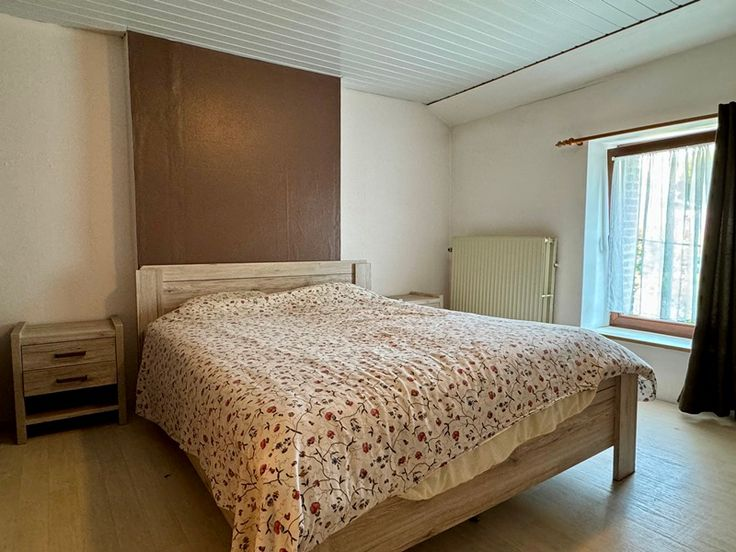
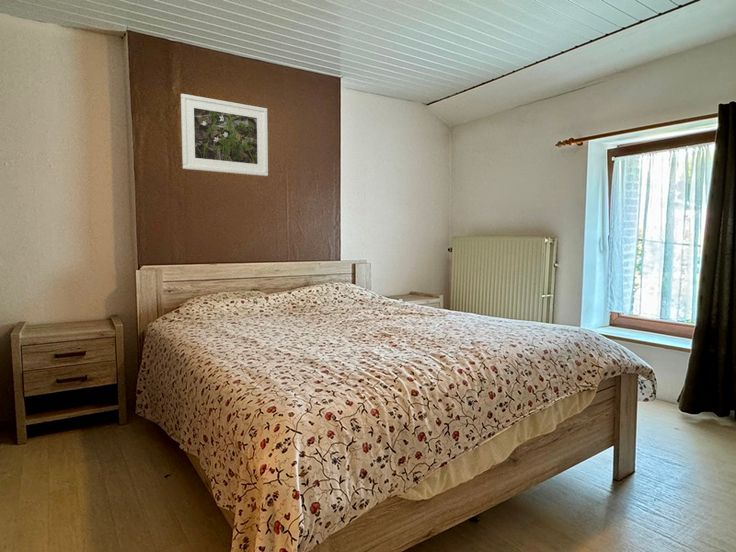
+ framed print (226, 137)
